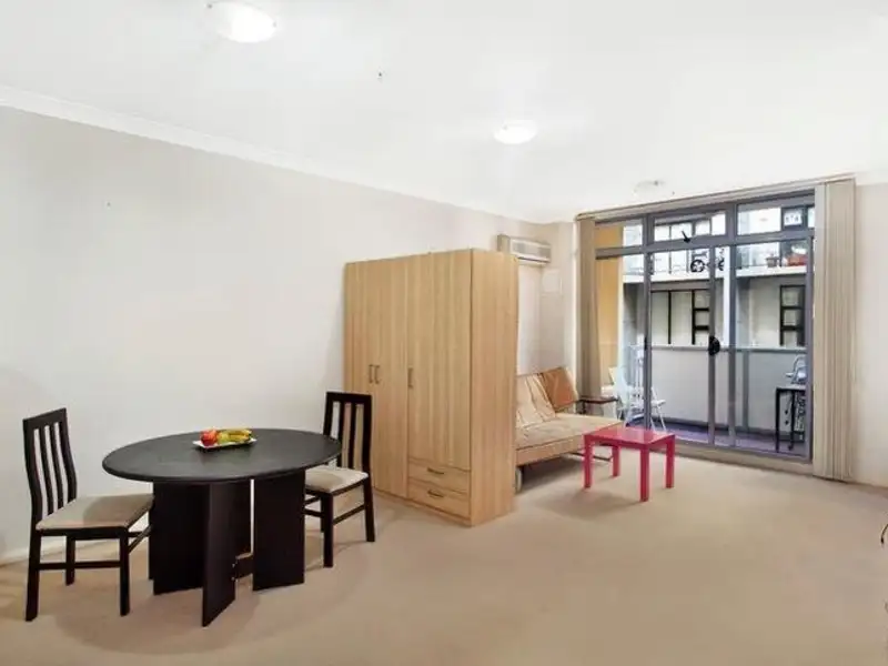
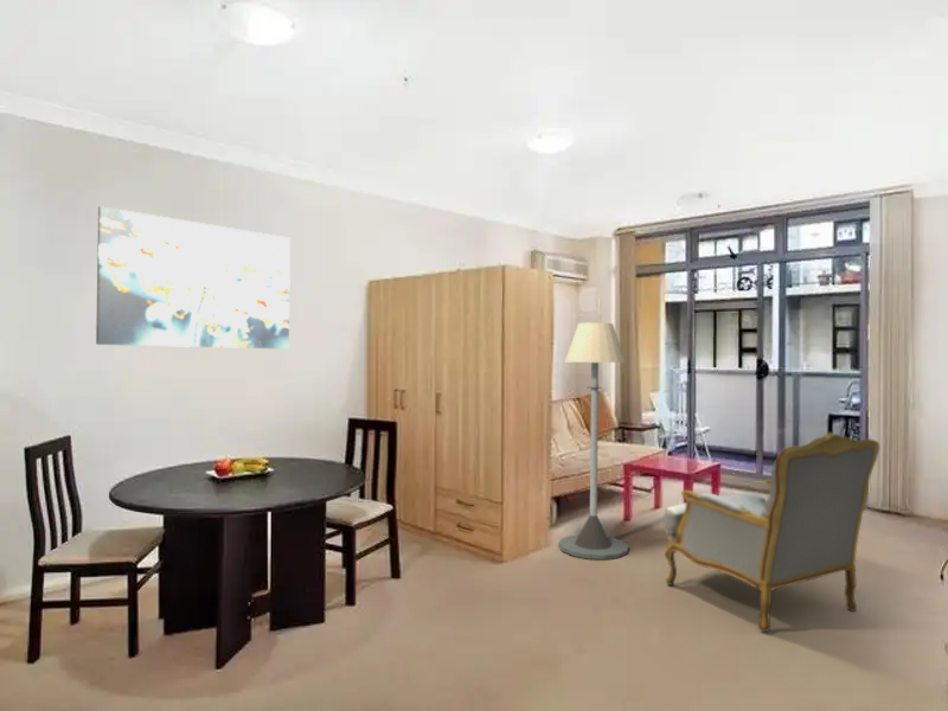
+ wall art (203, 284)
+ armchair (763, 511)
+ floor lamp (594, 435)
